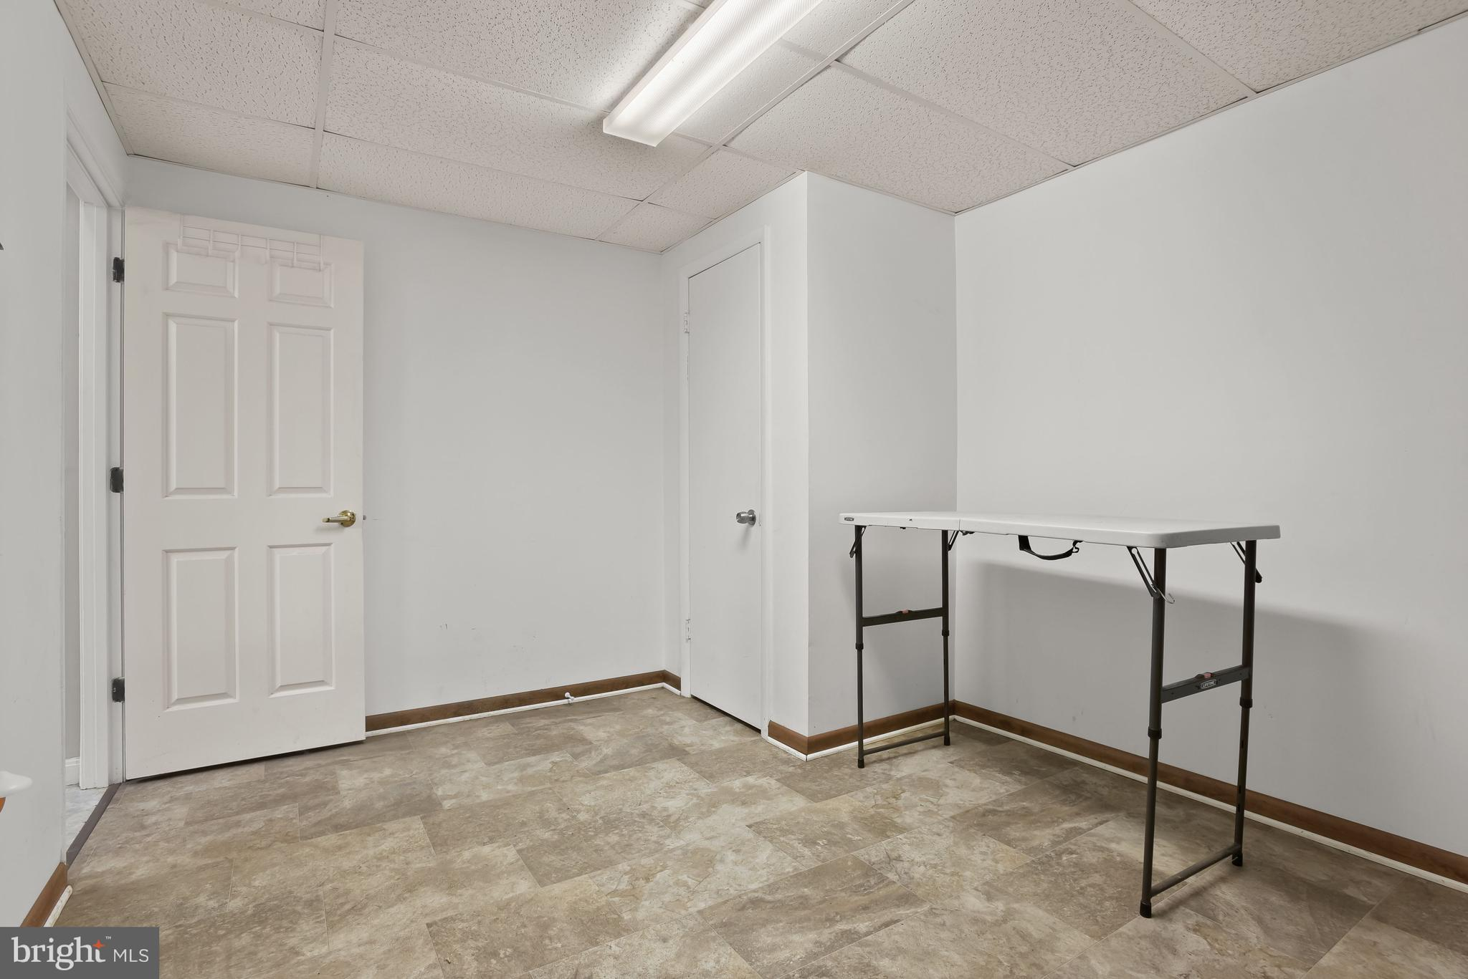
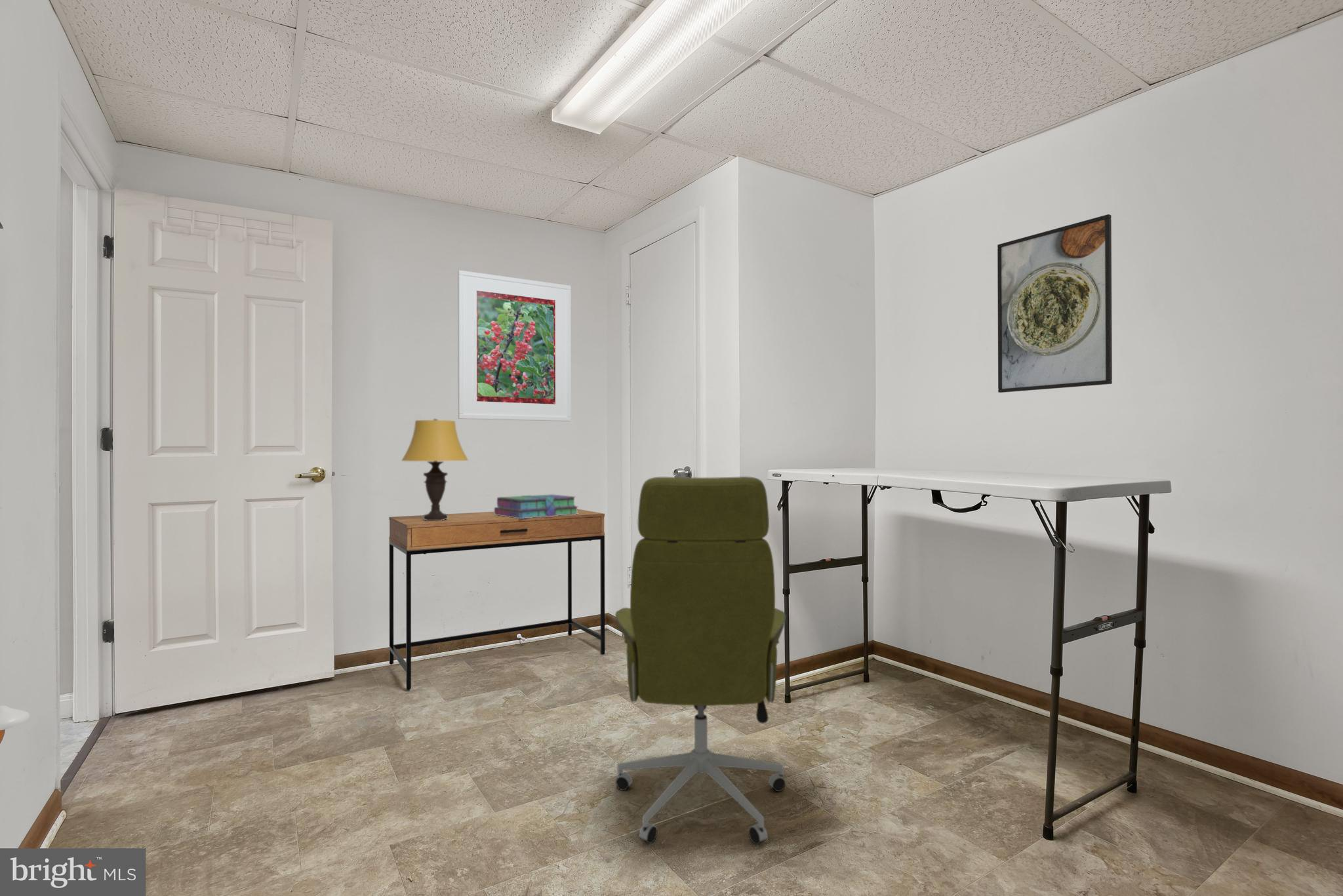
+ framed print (1051, 309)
+ office chair (700, 640)
+ table lamp (435, 469)
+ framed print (517, 349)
+ desk (498, 547)
+ stack of books (536, 505)
